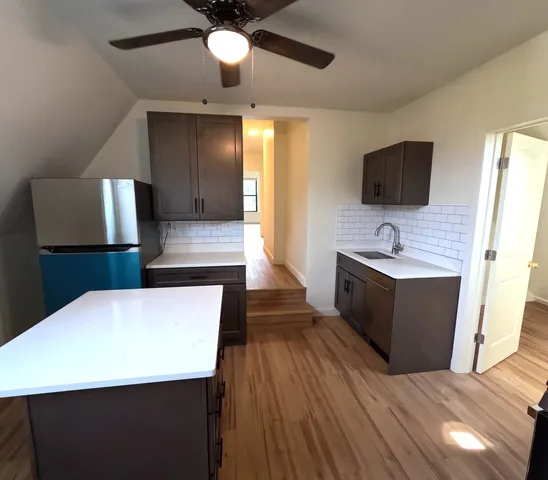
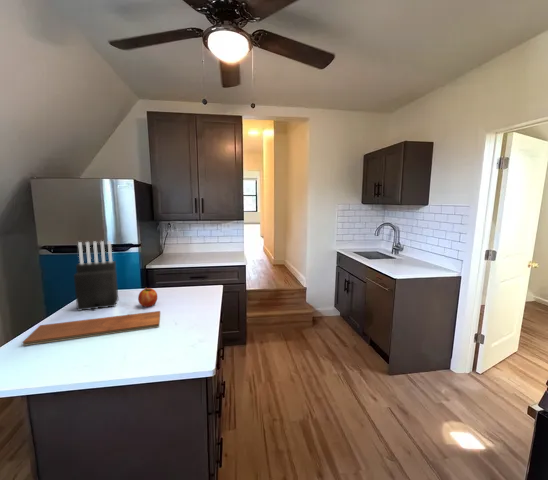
+ fruit (147, 296)
+ knife block (95, 274)
+ chopping board (100, 325)
